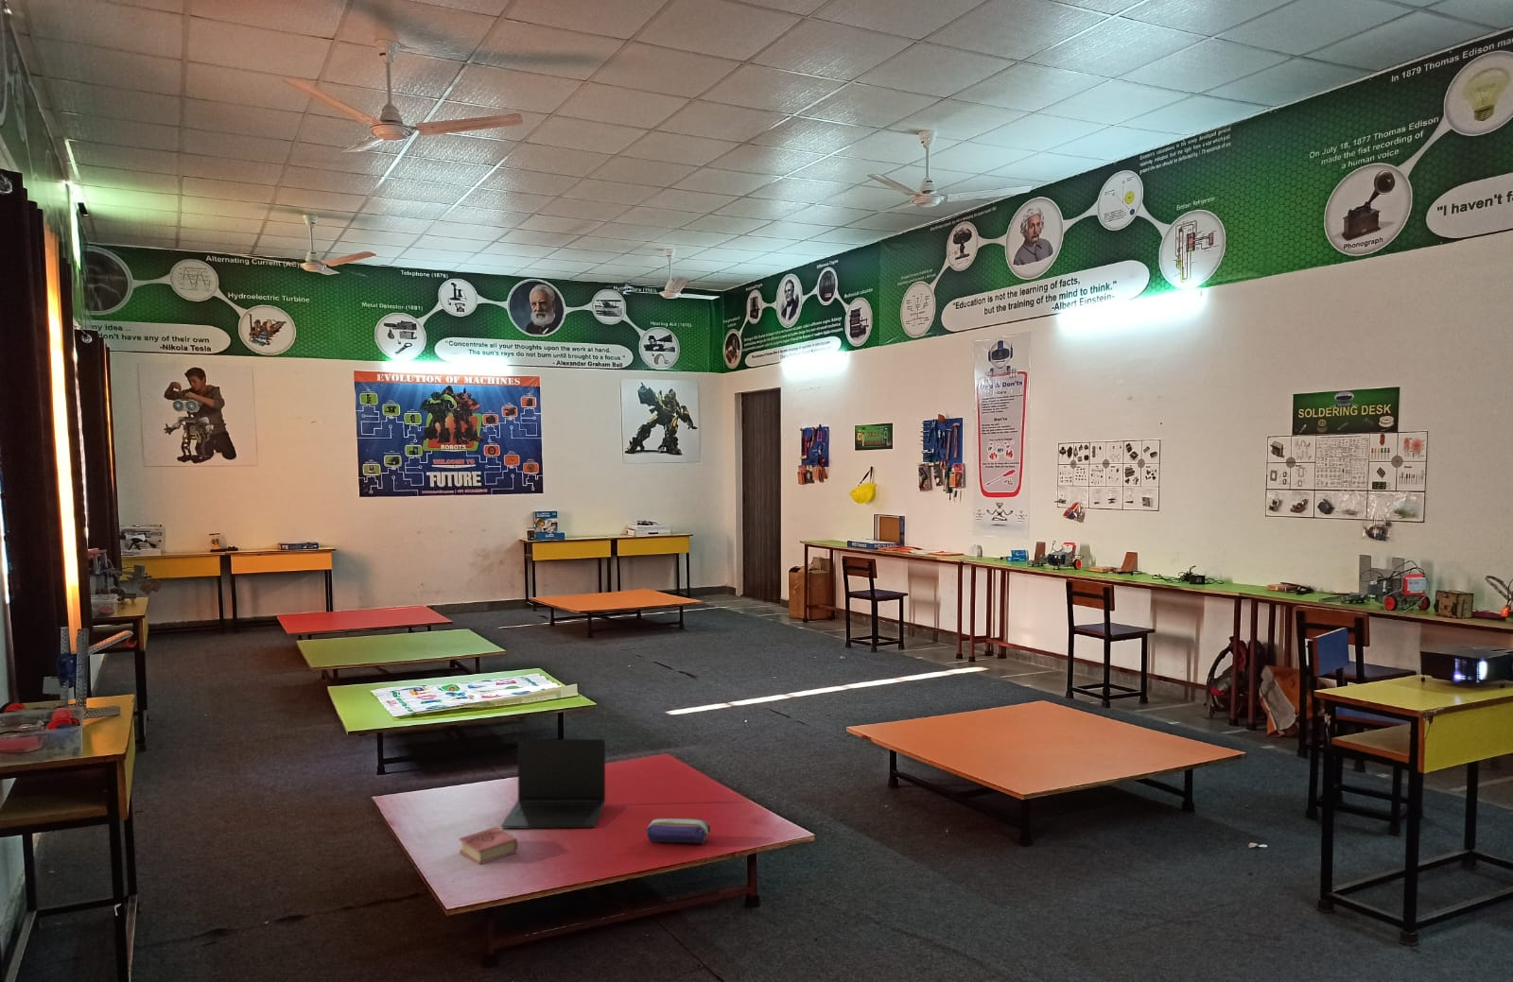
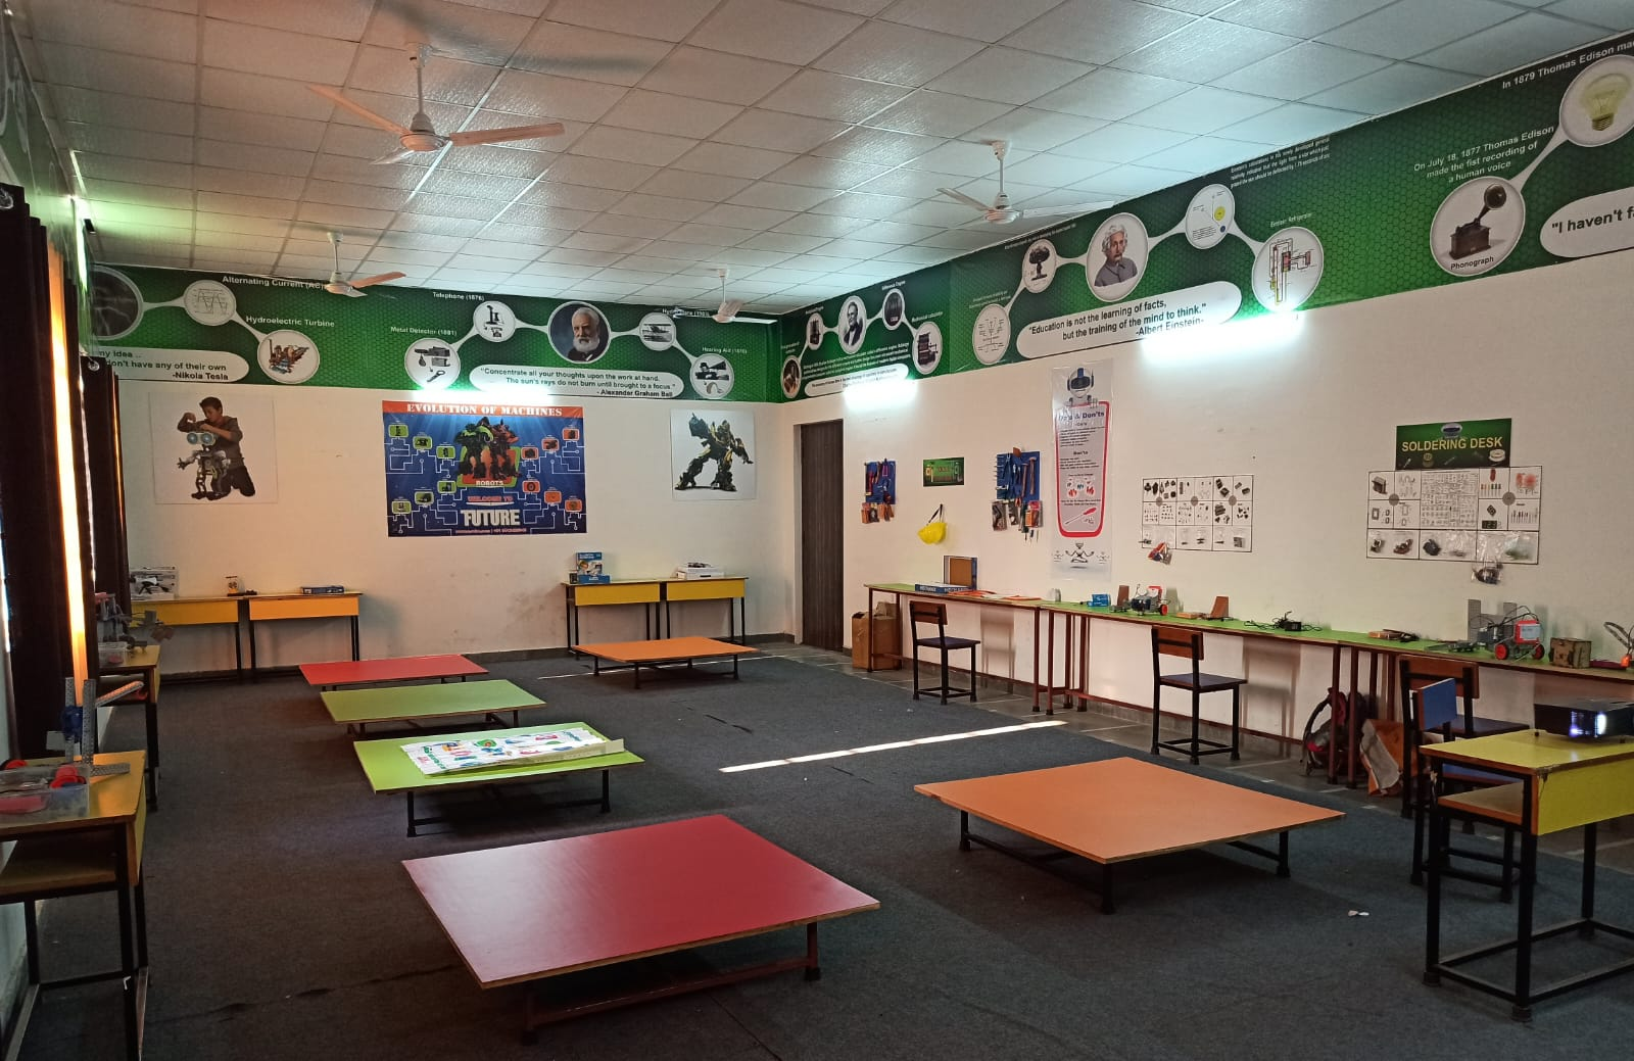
- book (489, 845)
- pencil case (678, 831)
- laptop (554, 783)
